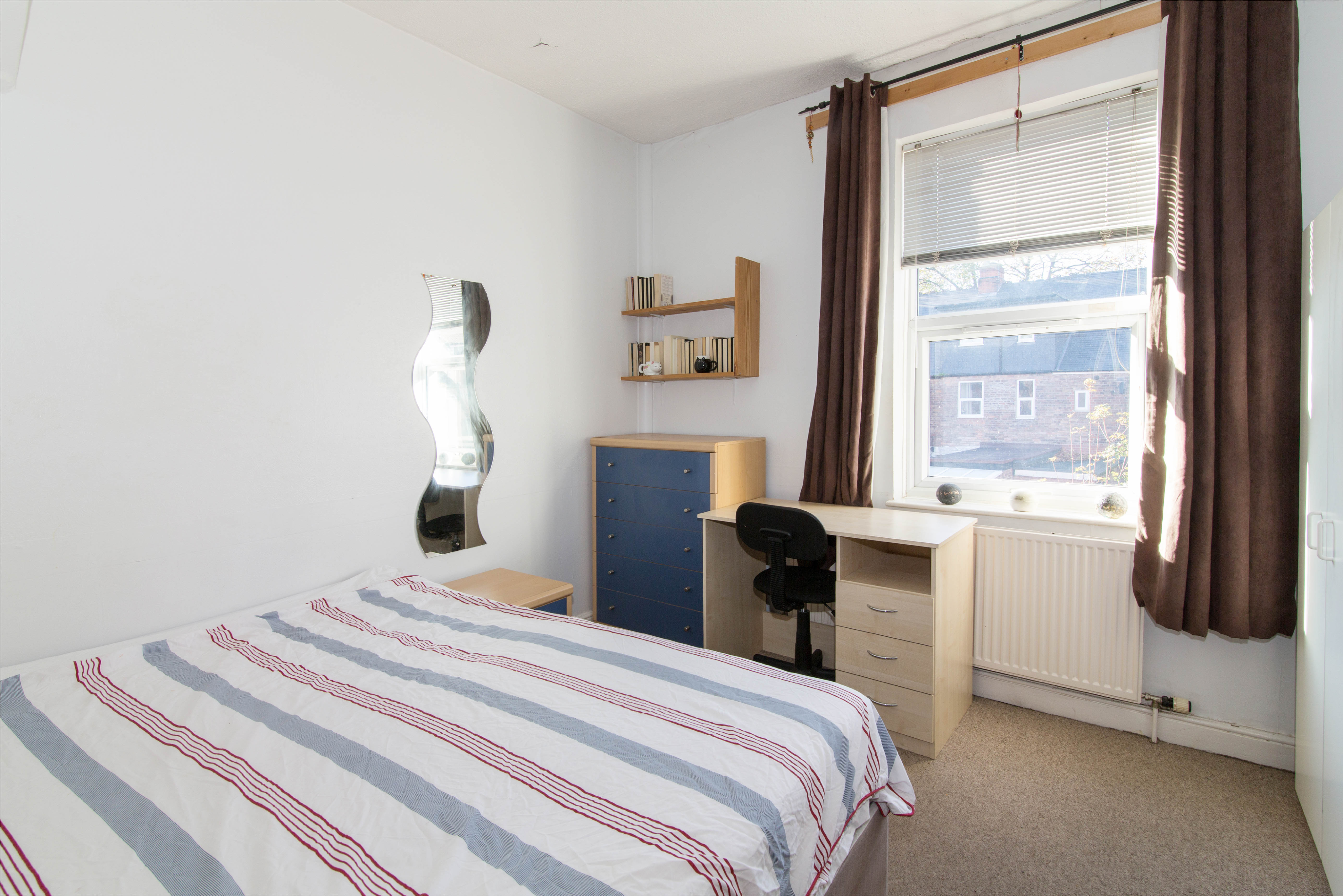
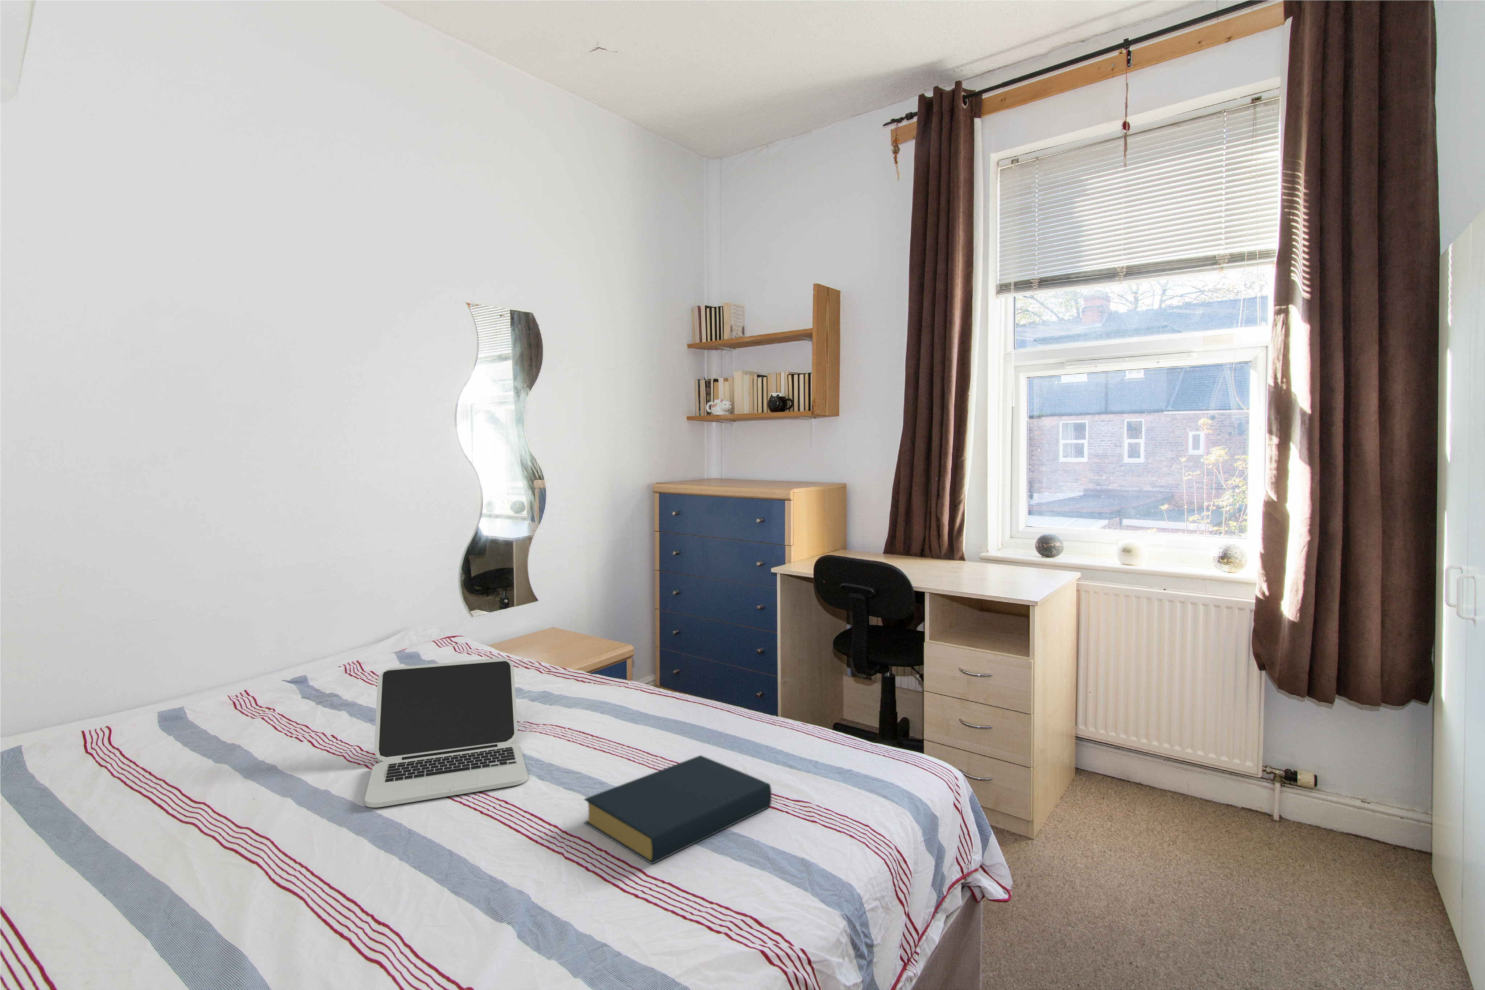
+ hardback book (680, 803)
+ laptop (449, 723)
